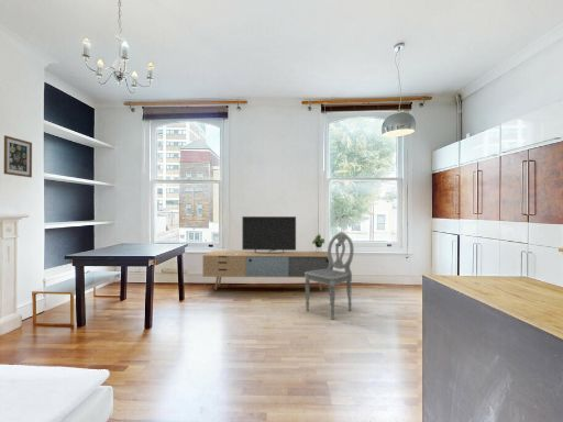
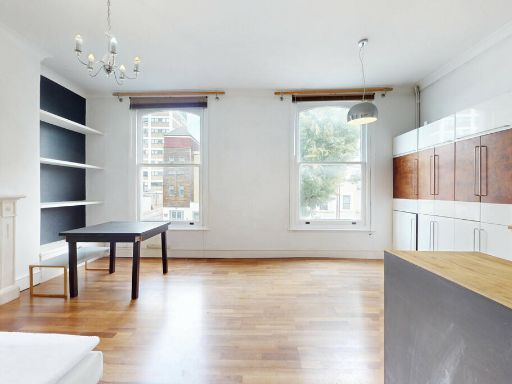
- media console (268, 252)
- wall art (18, 157)
- dining chair (330, 271)
